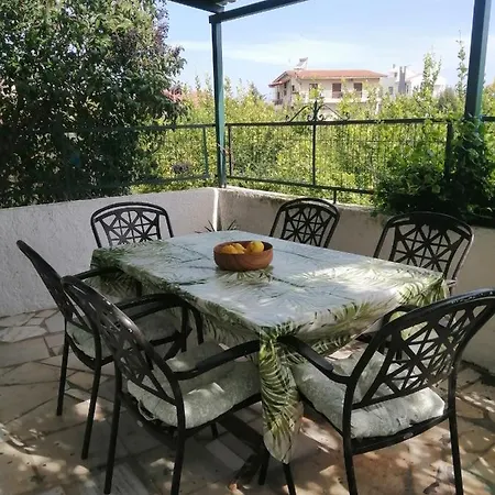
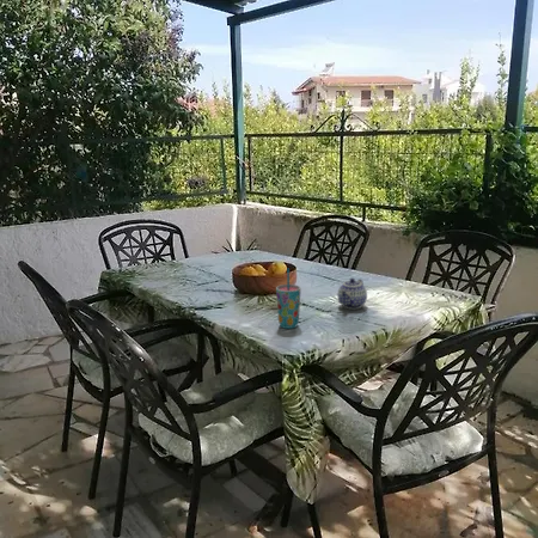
+ teapot (351, 292)
+ cup (288, 296)
